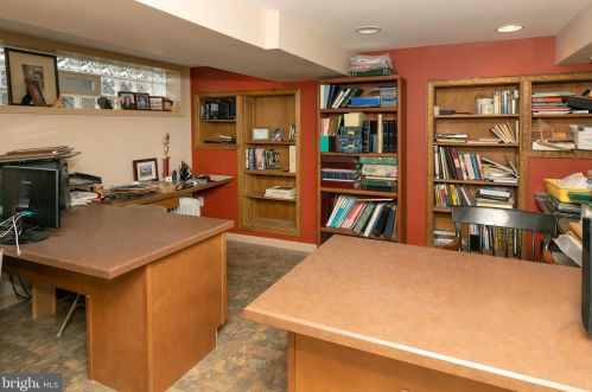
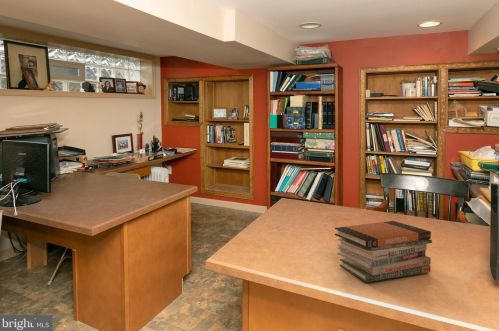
+ book stack (381, 249)
